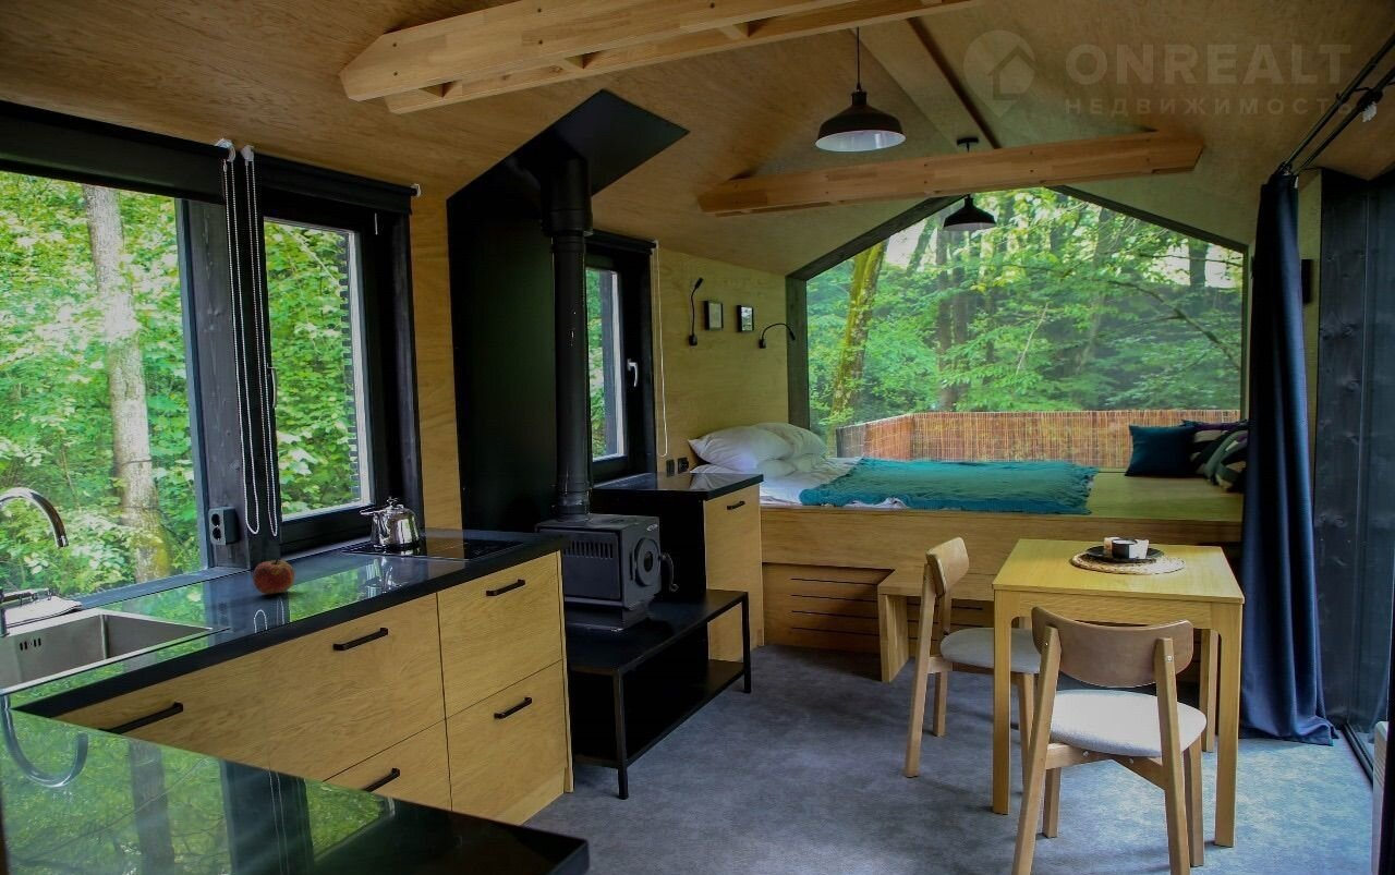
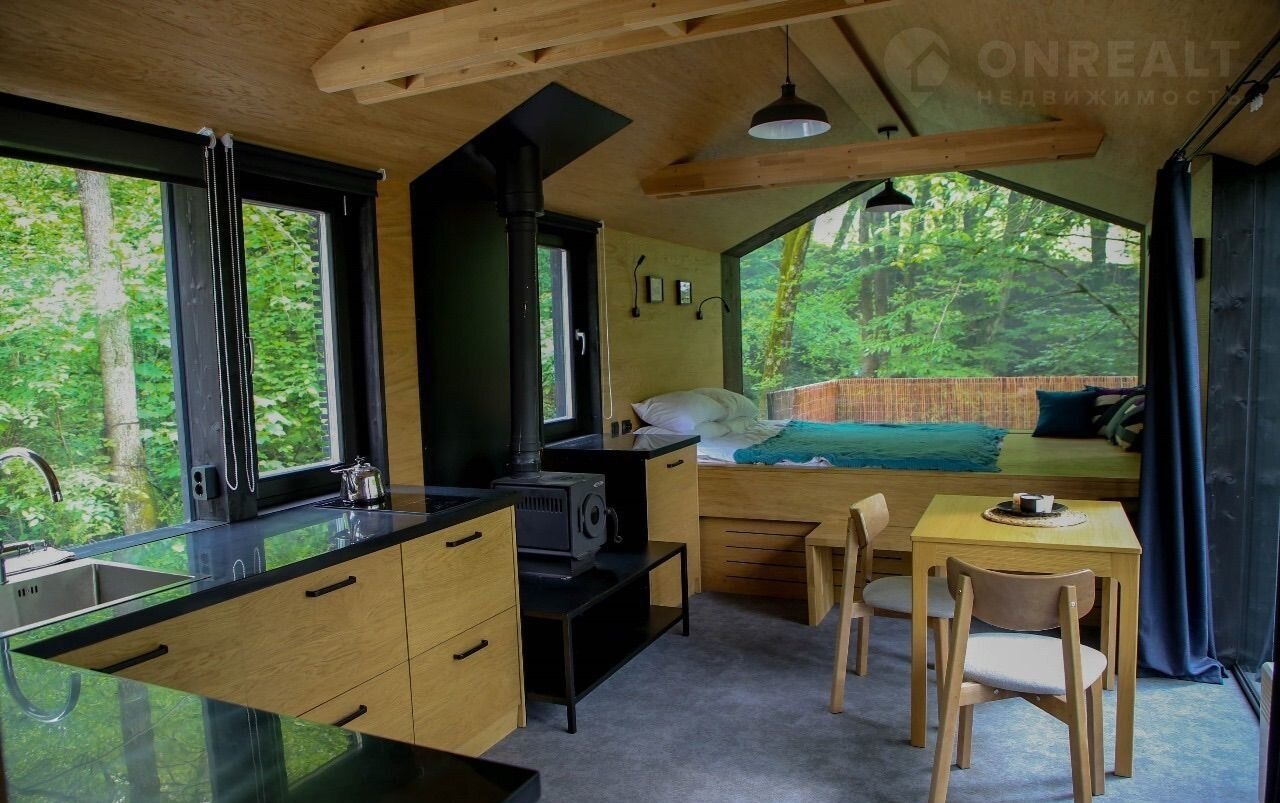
- fruit (274, 575)
